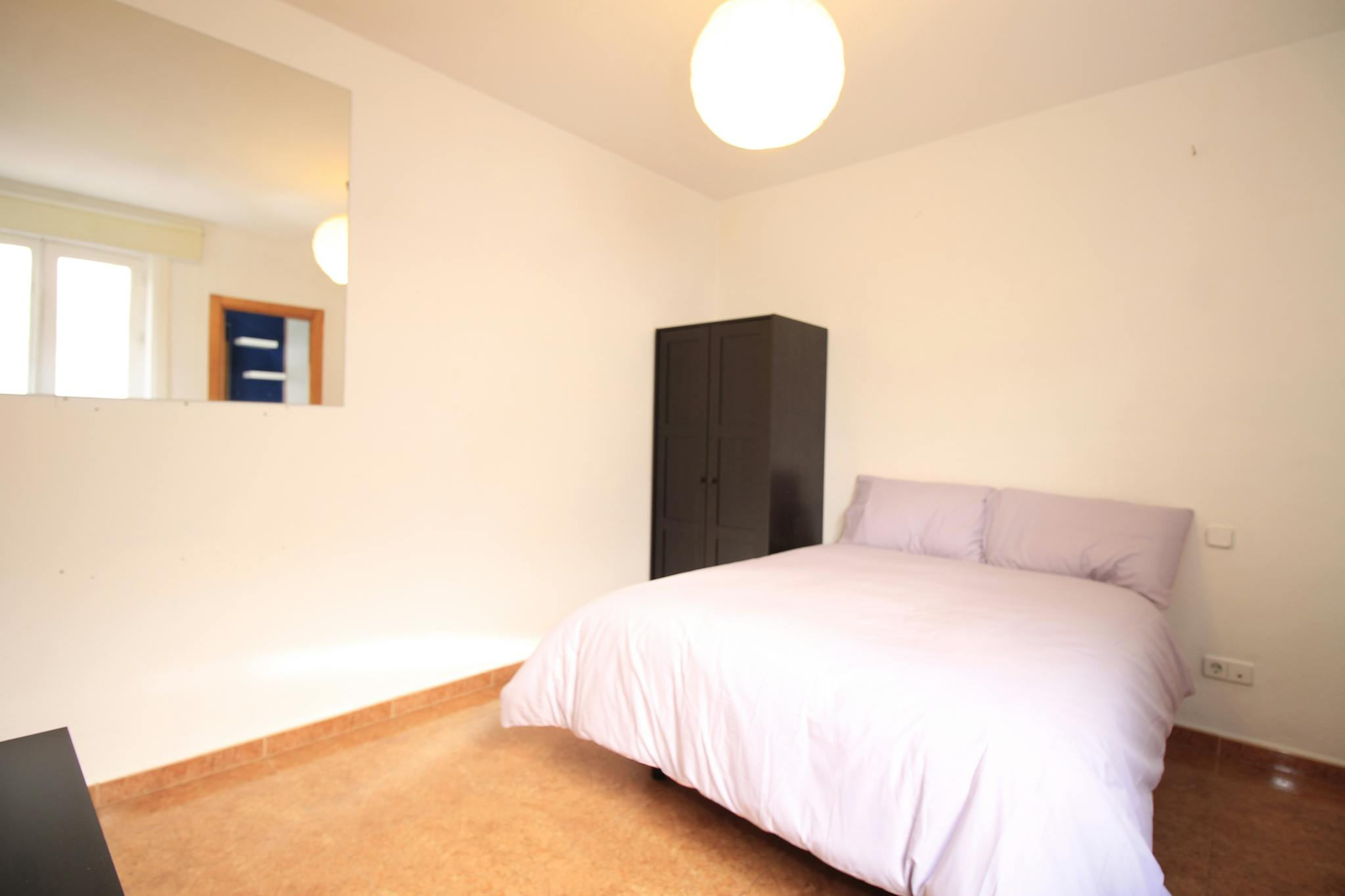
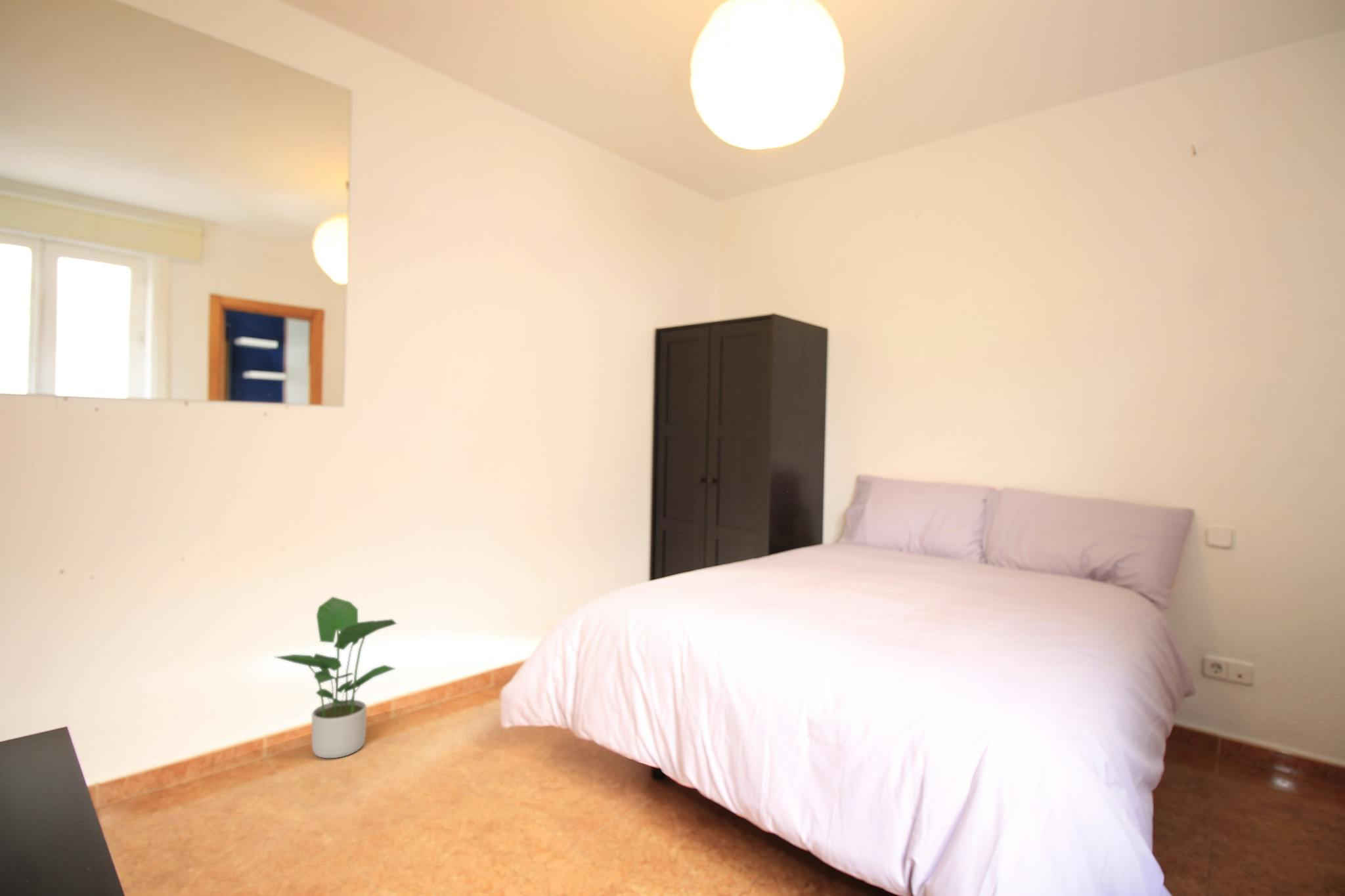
+ potted plant (336, 680)
